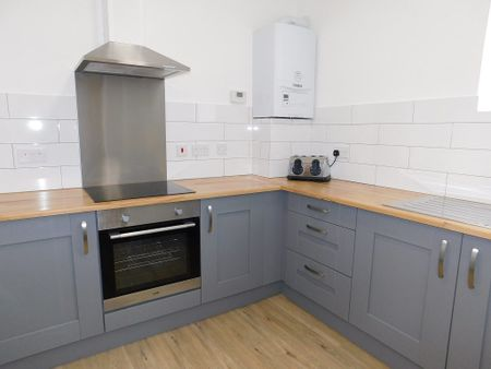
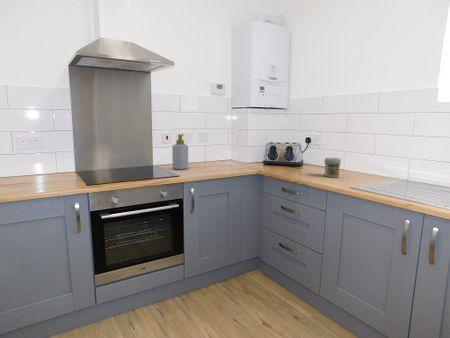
+ soap bottle (180, 151)
+ jar (332, 167)
